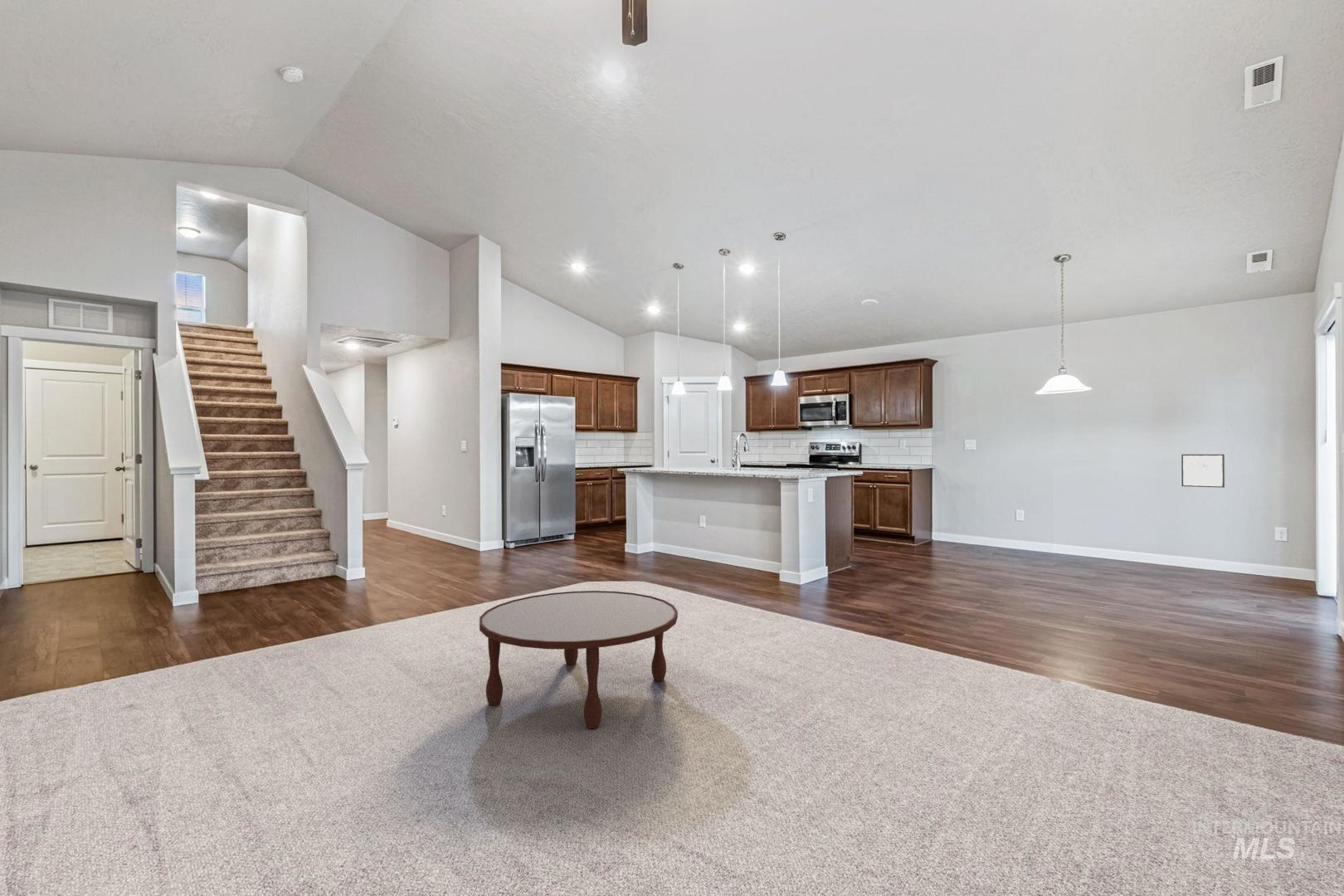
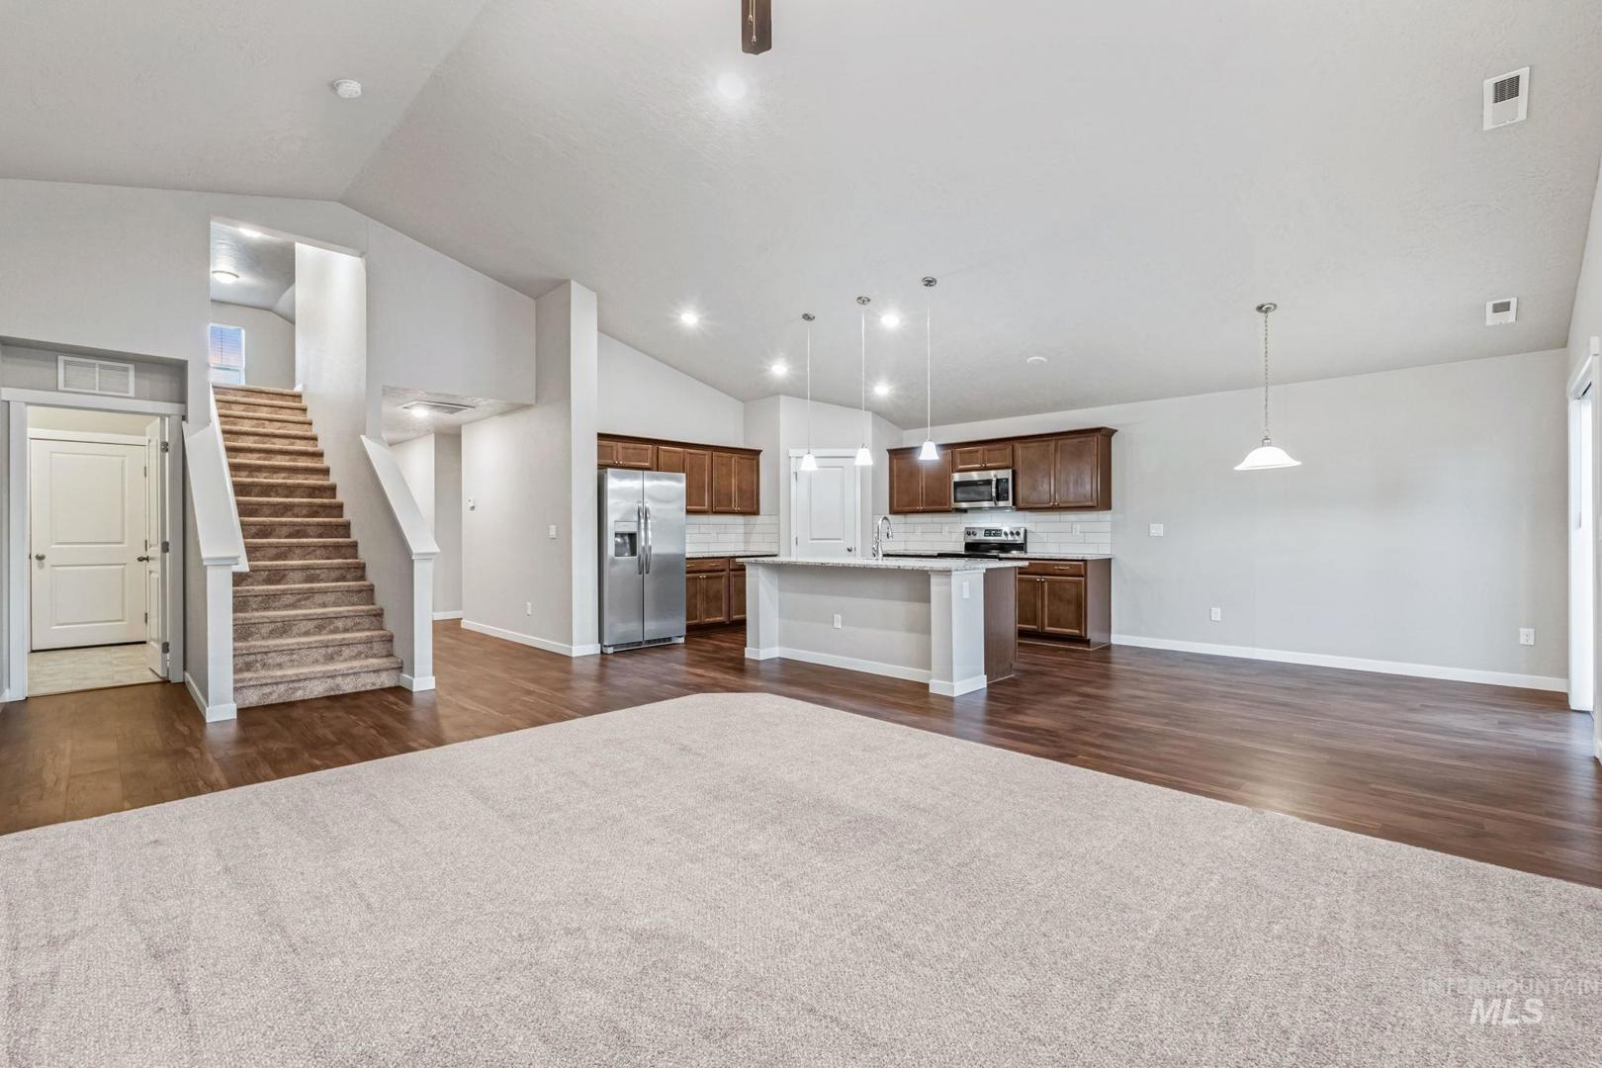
- coffee table (577, 651)
- wall art (1202, 470)
